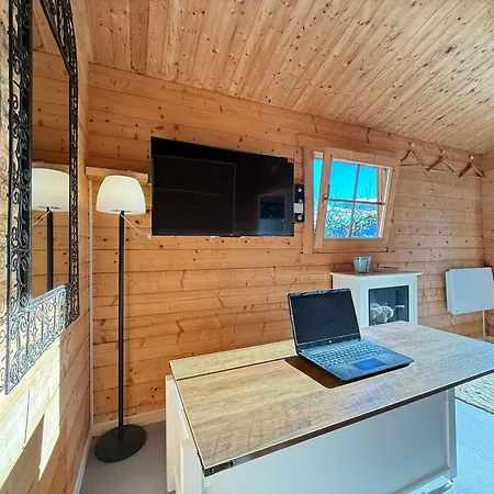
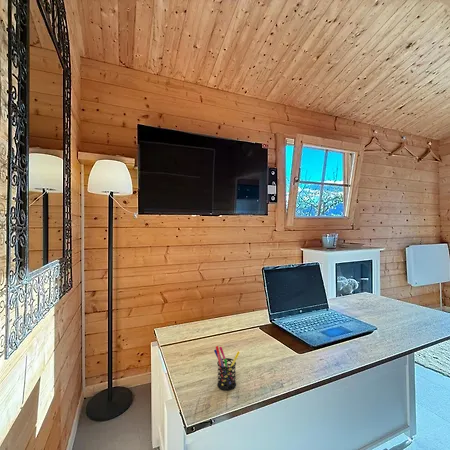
+ pen holder (225, 366)
